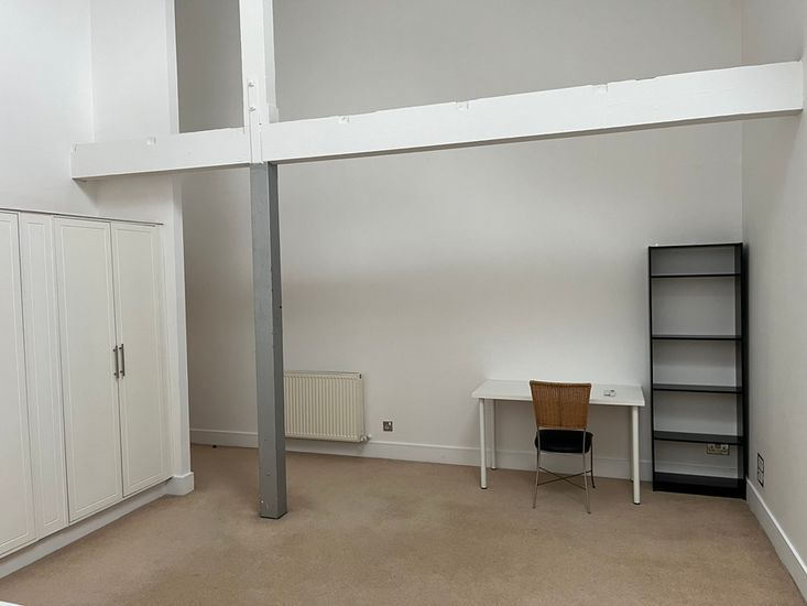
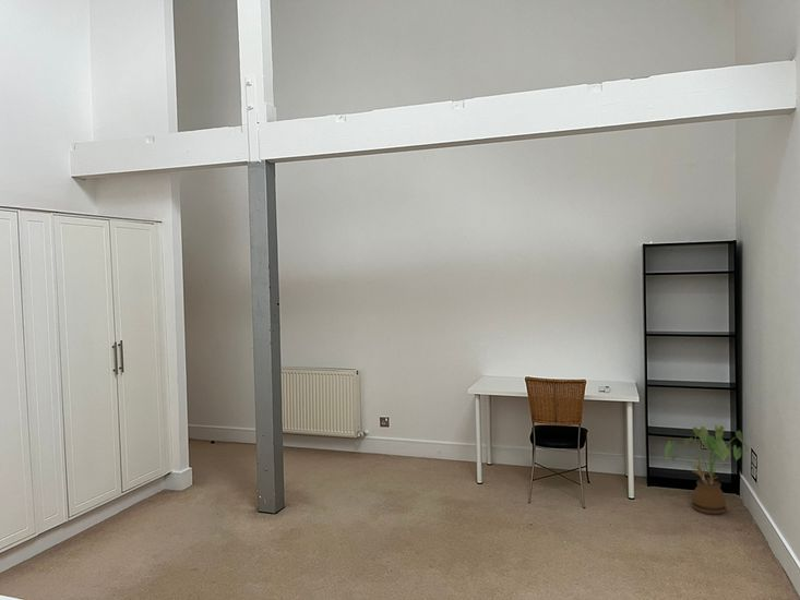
+ house plant (704, 468)
